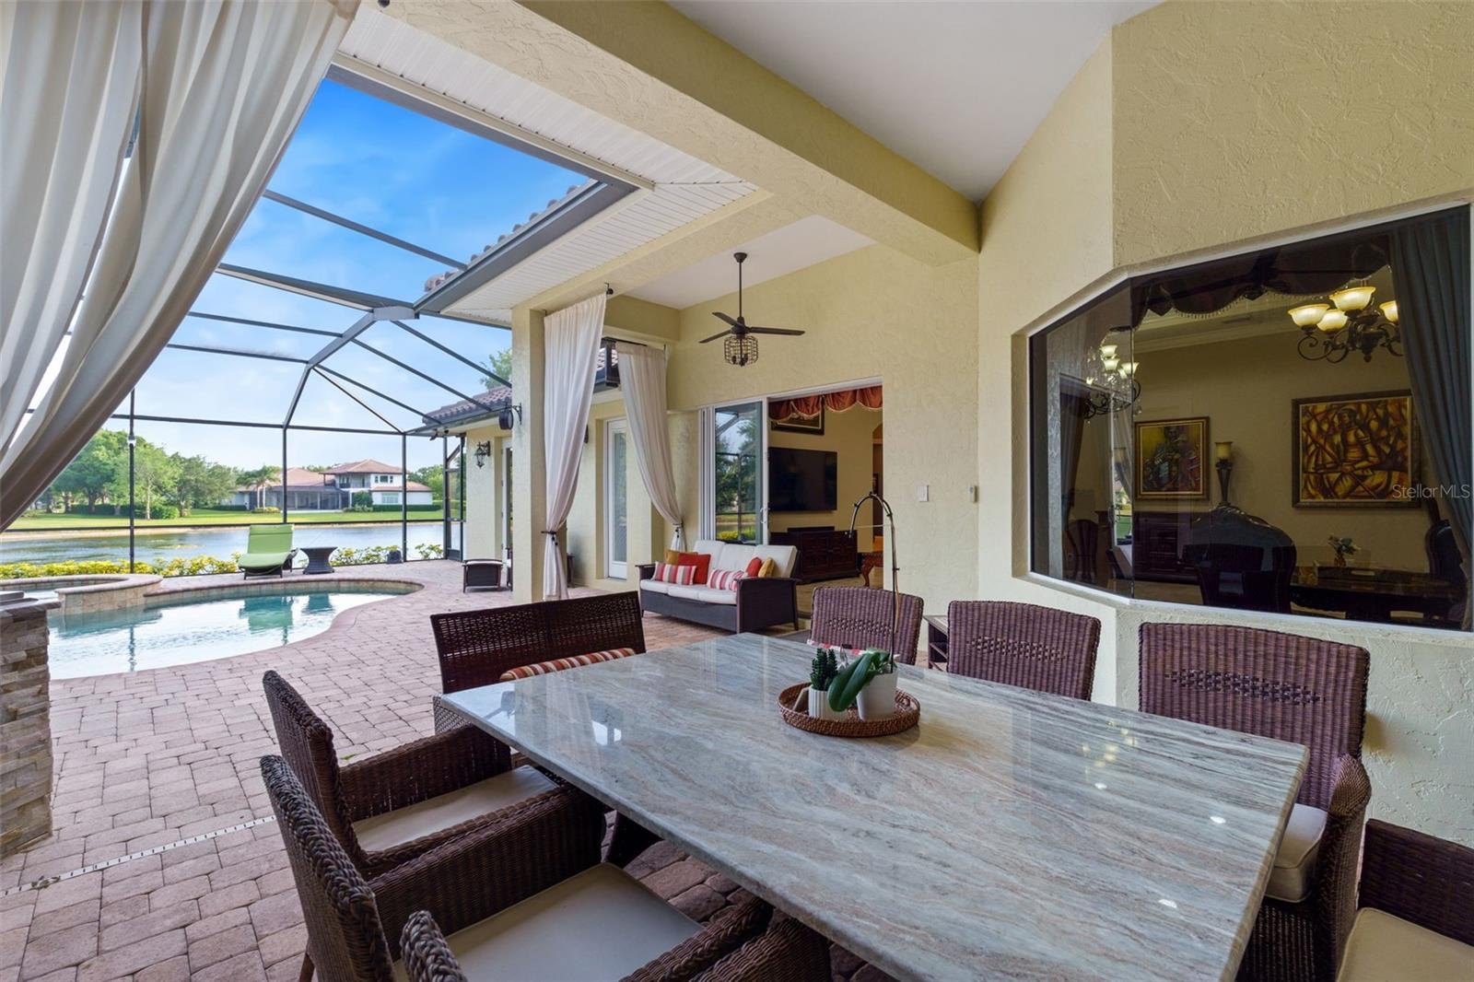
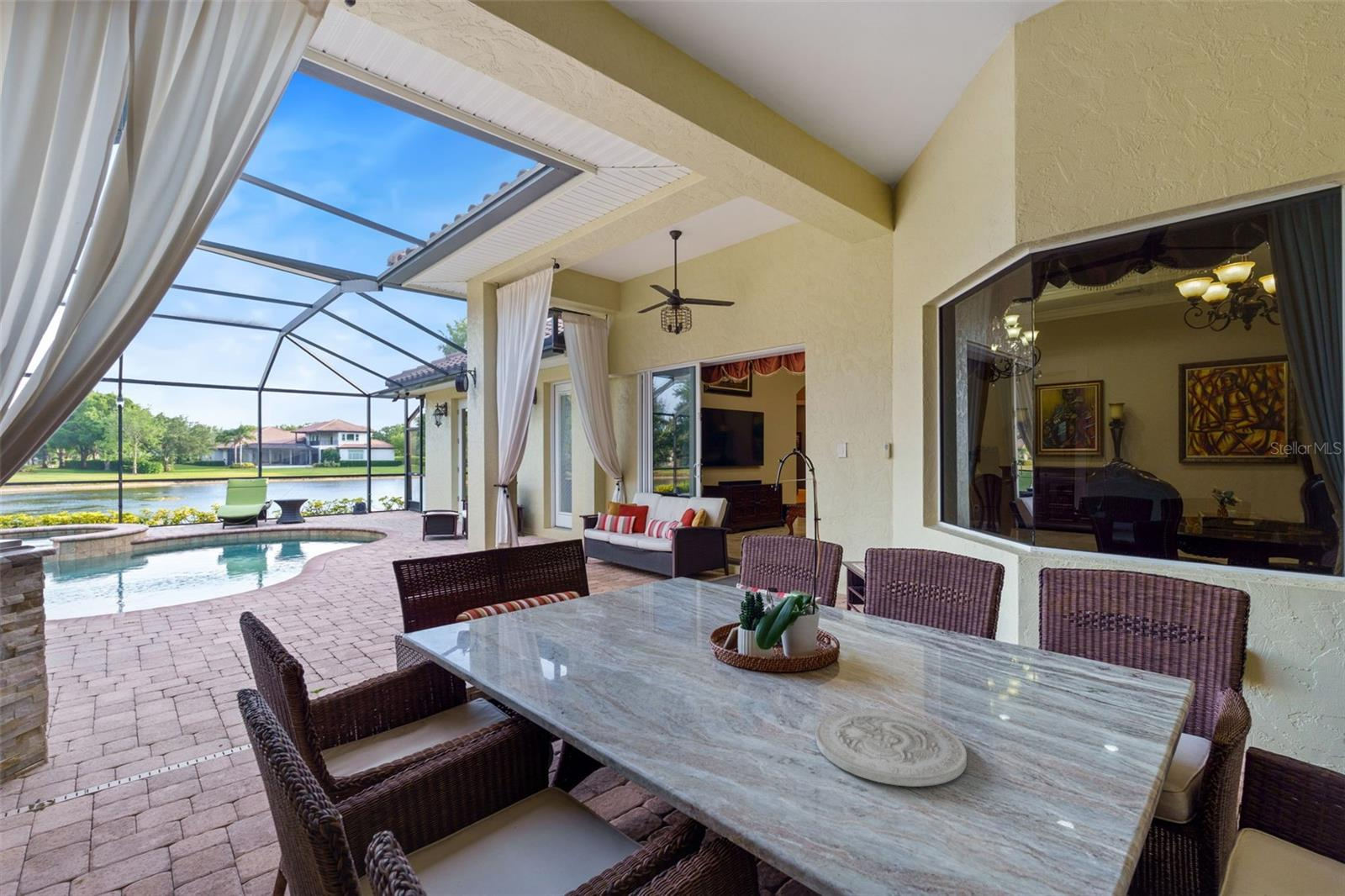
+ plate (888, 742)
